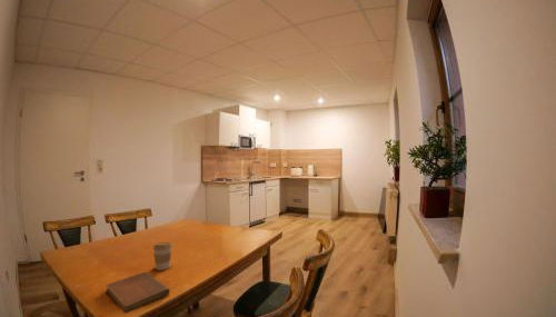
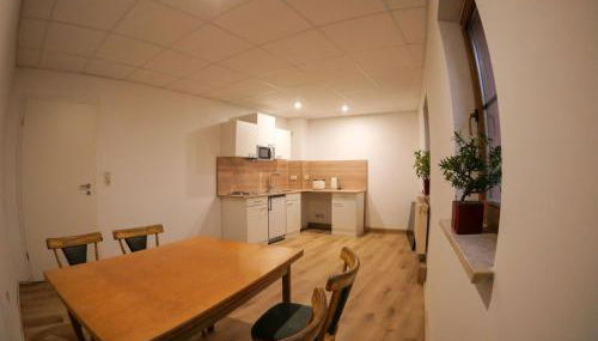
- coffee cup (162, 255)
- notebook (137, 289)
